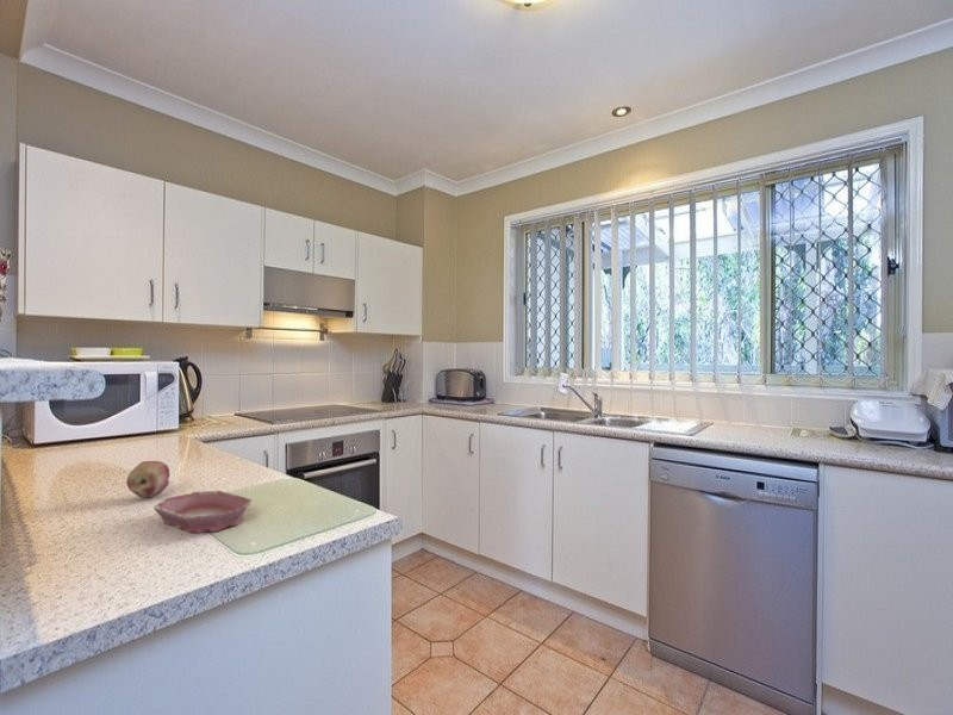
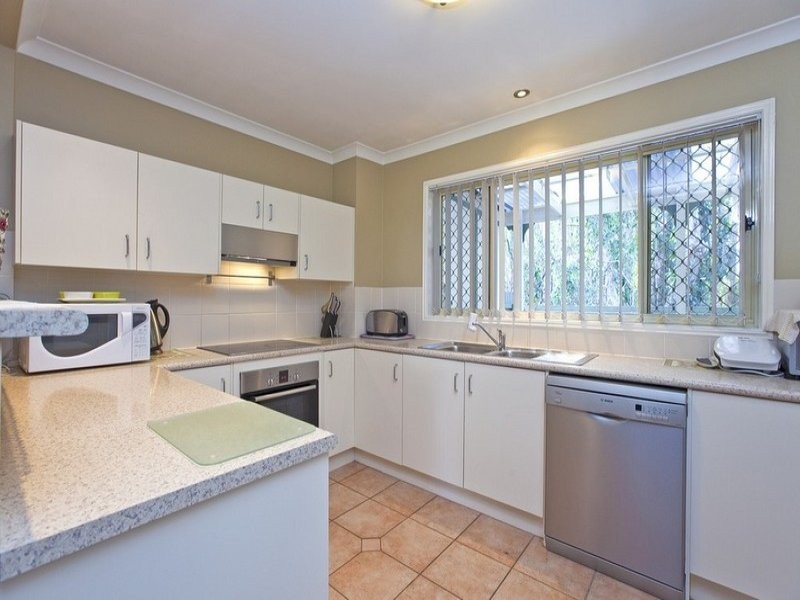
- fruit (149, 479)
- bowl (204, 510)
